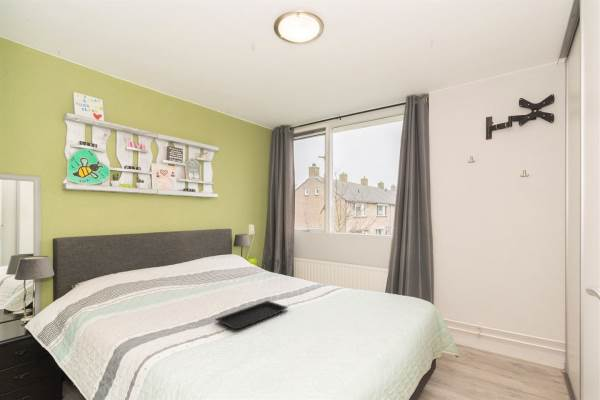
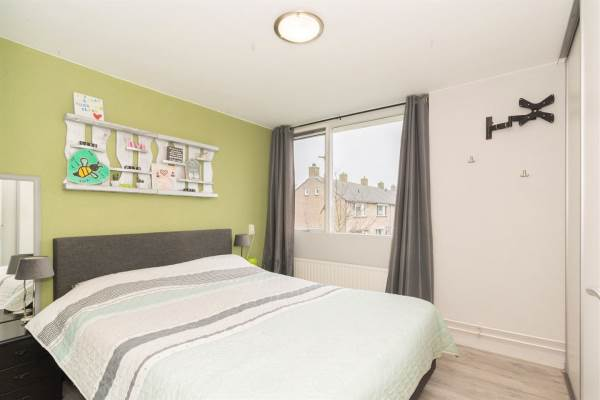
- serving tray (253, 314)
